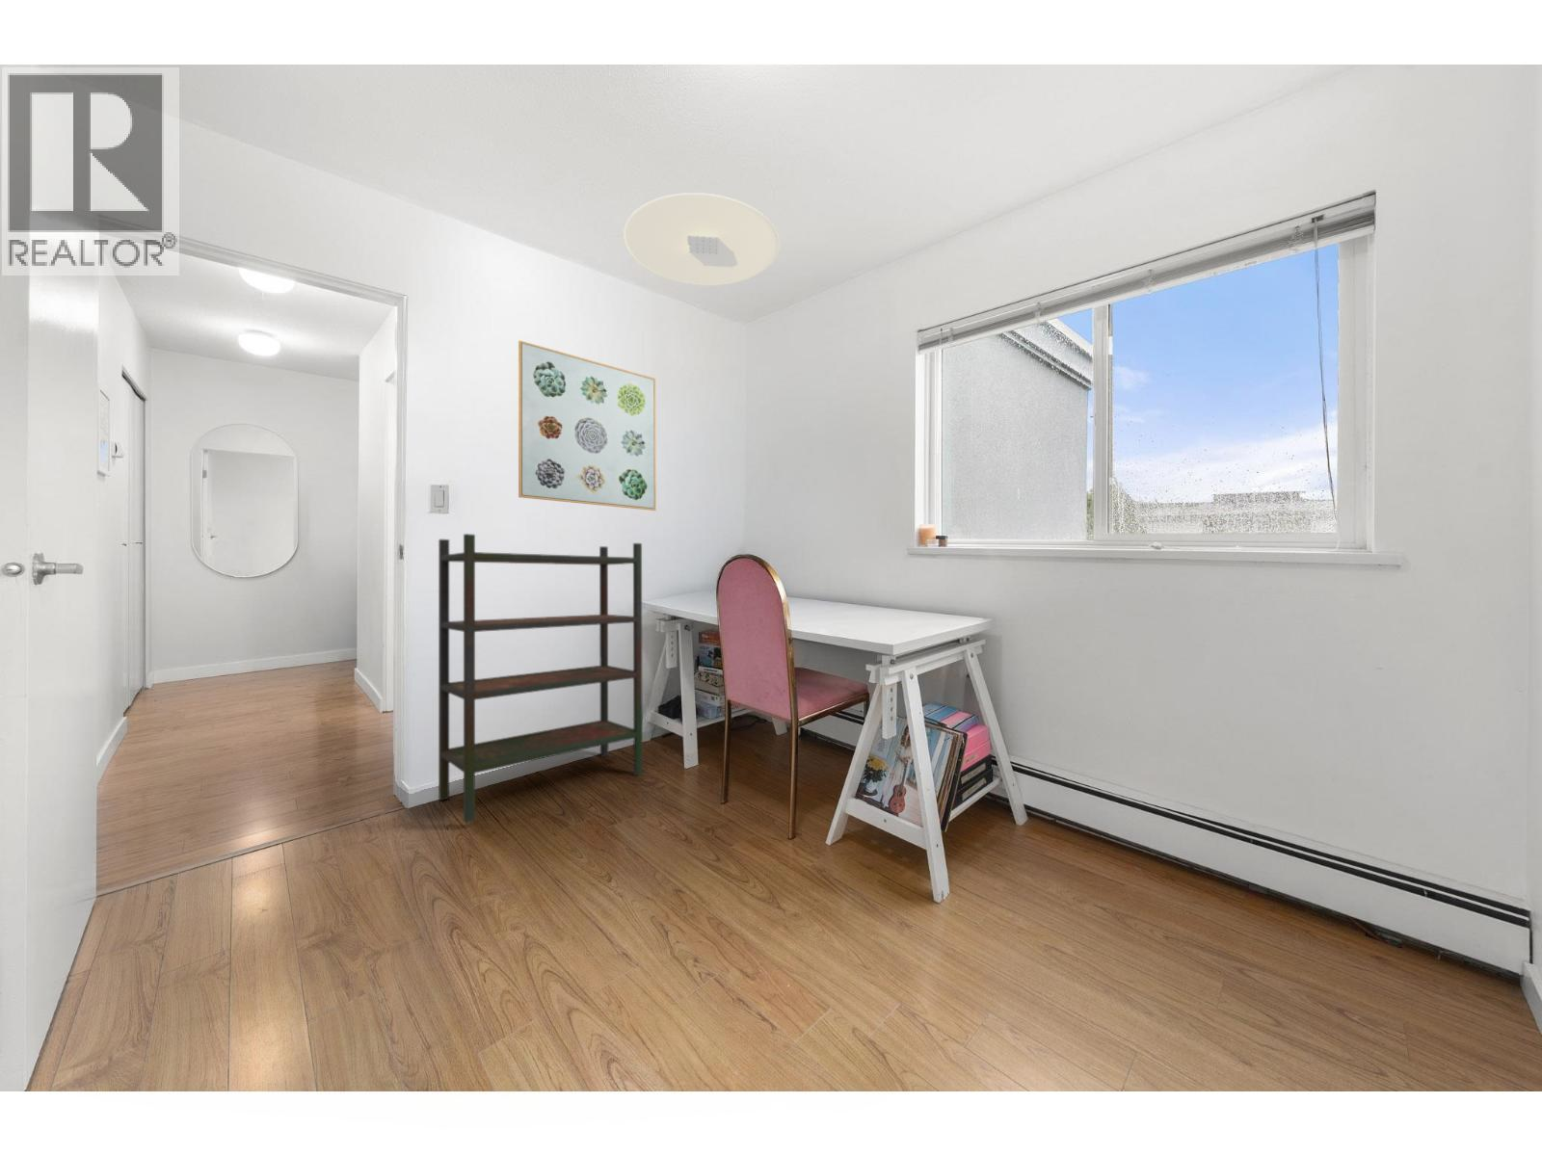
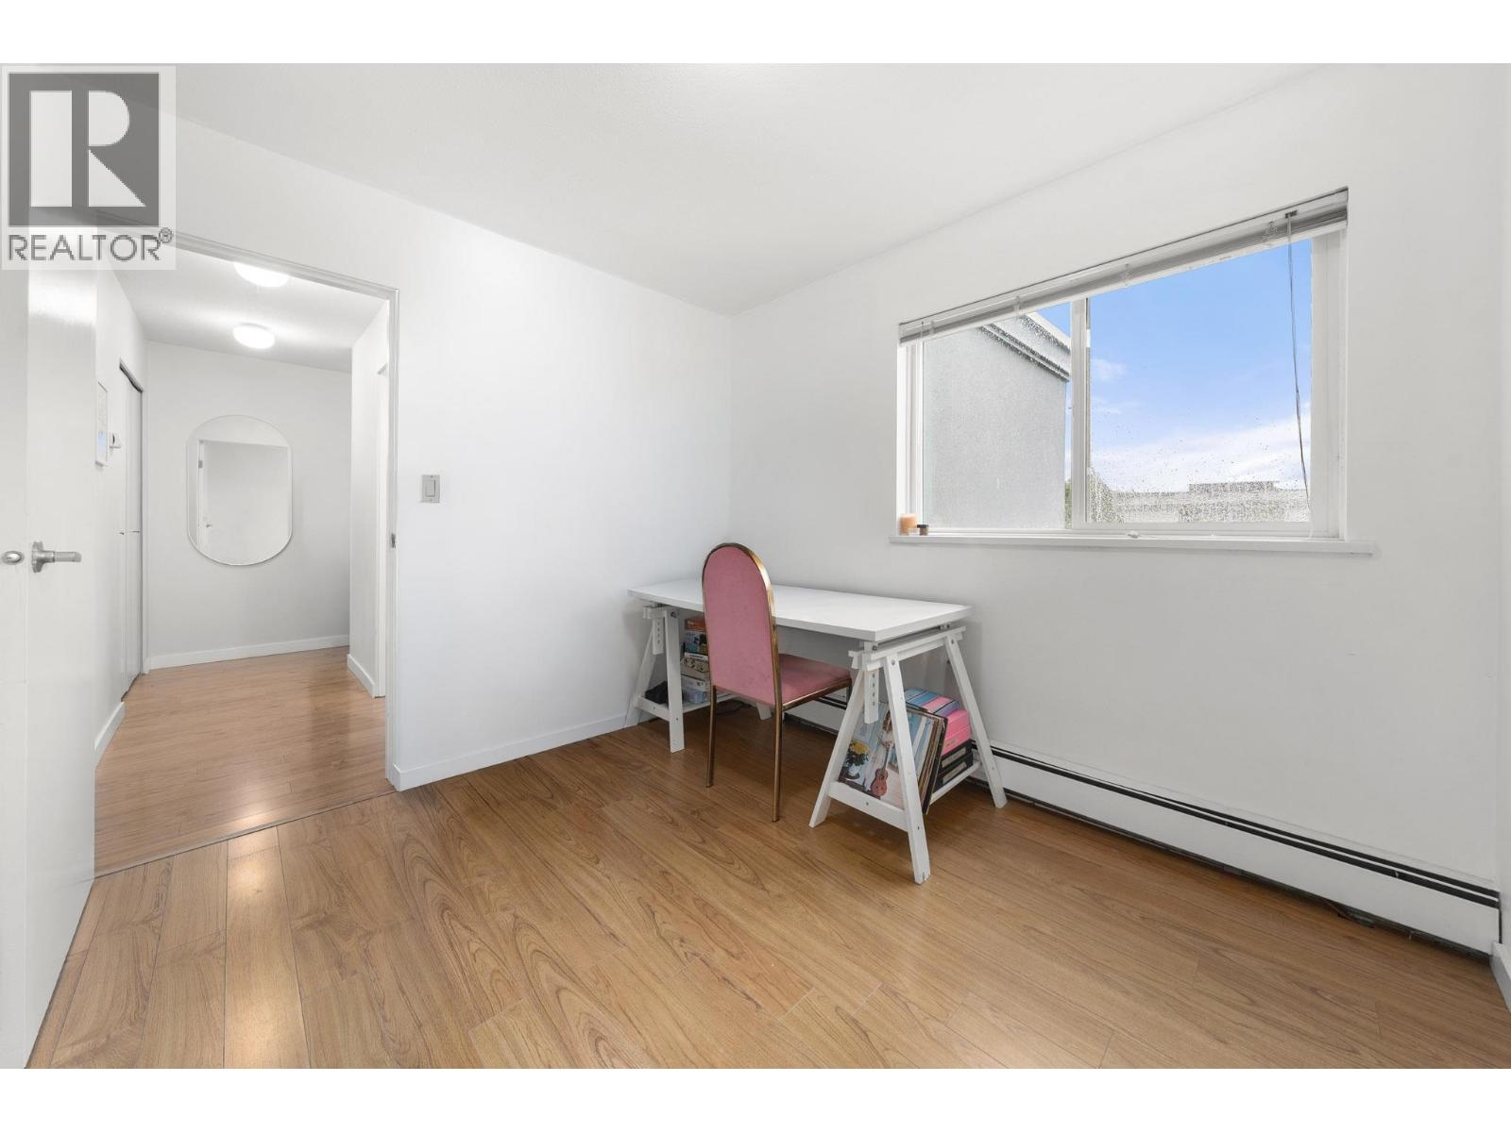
- ceiling light (703, 238)
- wall art (593, 432)
- bookshelf (546, 672)
